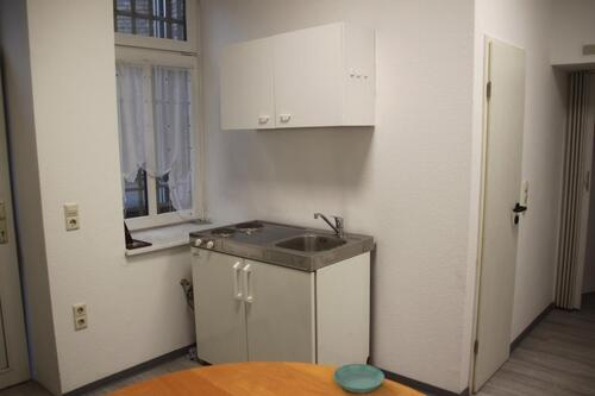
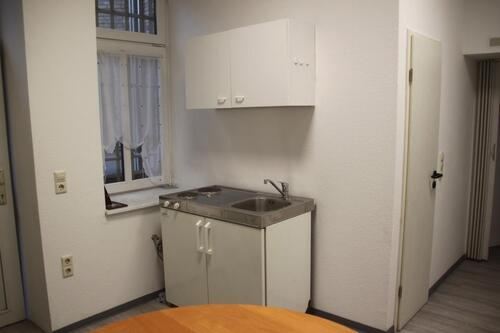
- saucer (358, 379)
